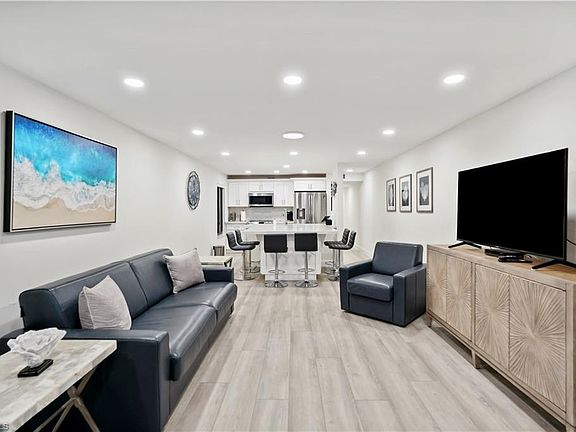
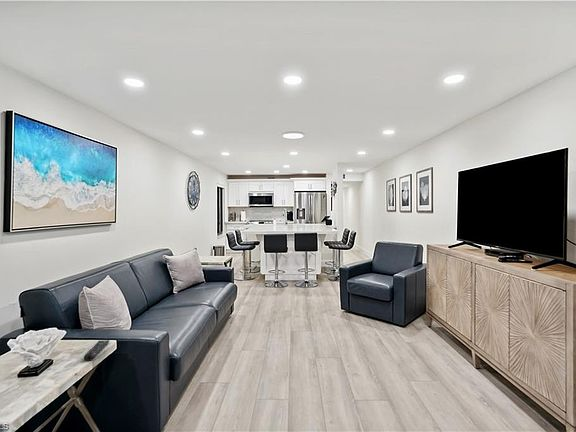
+ remote control (97, 349)
